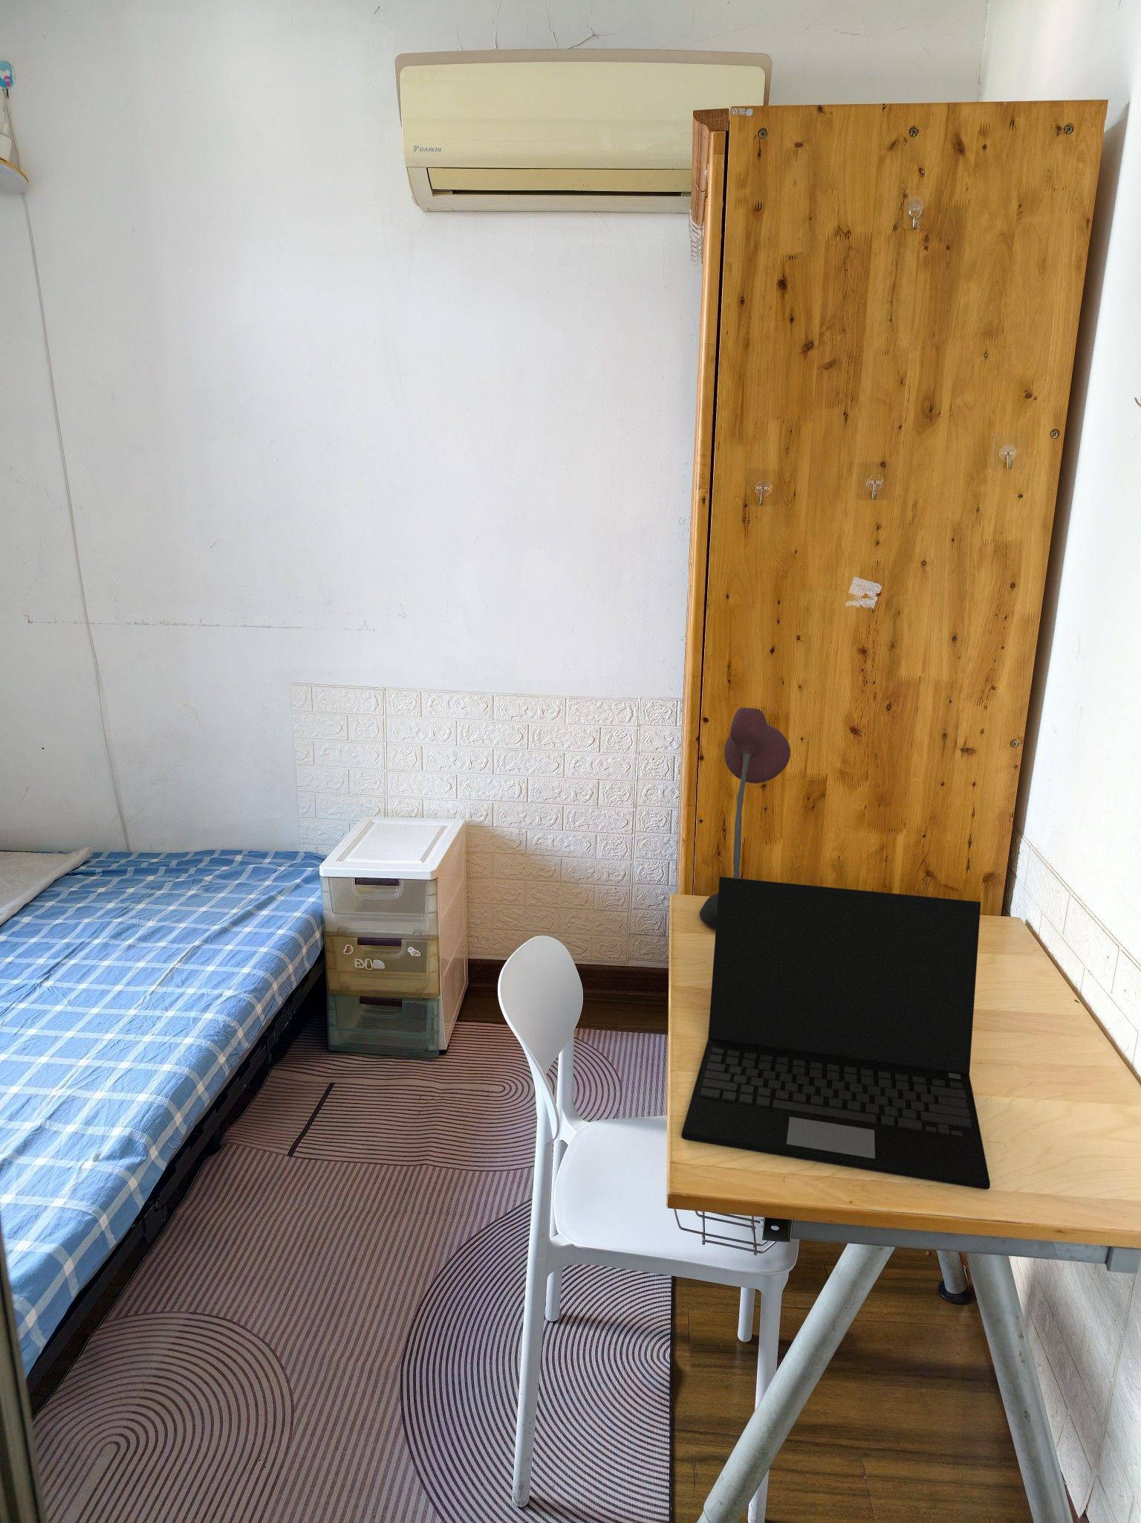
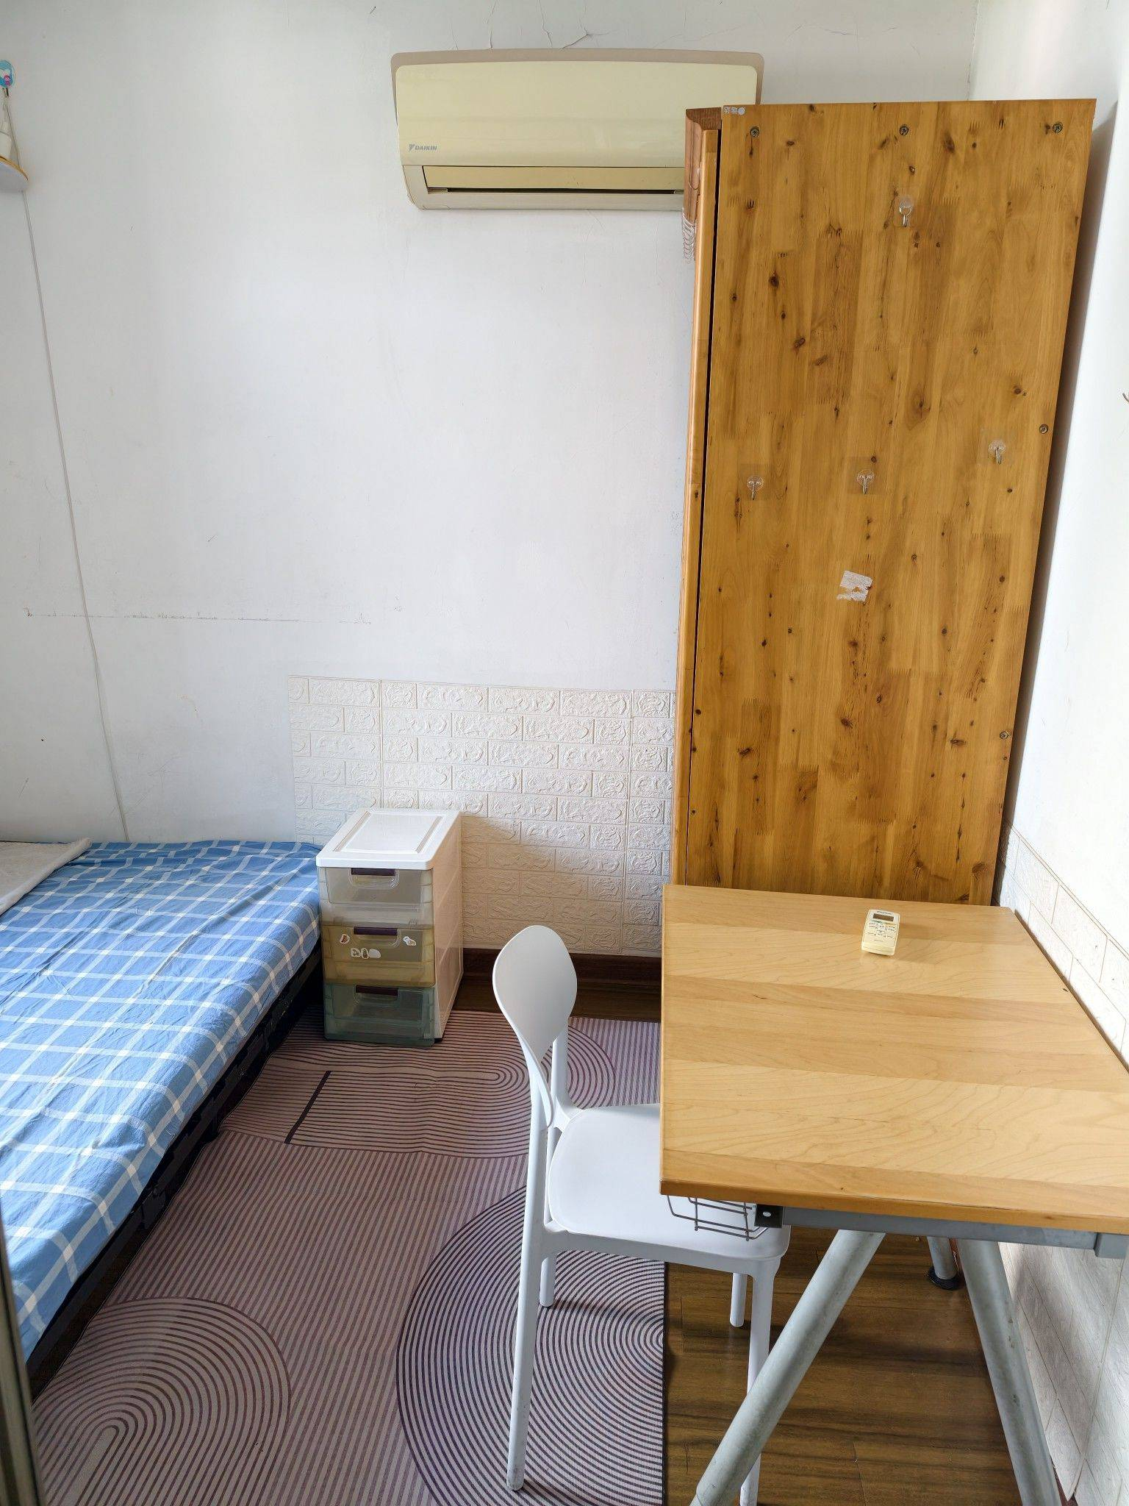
- desk lamp (742, 815)
- laptop (838, 1015)
